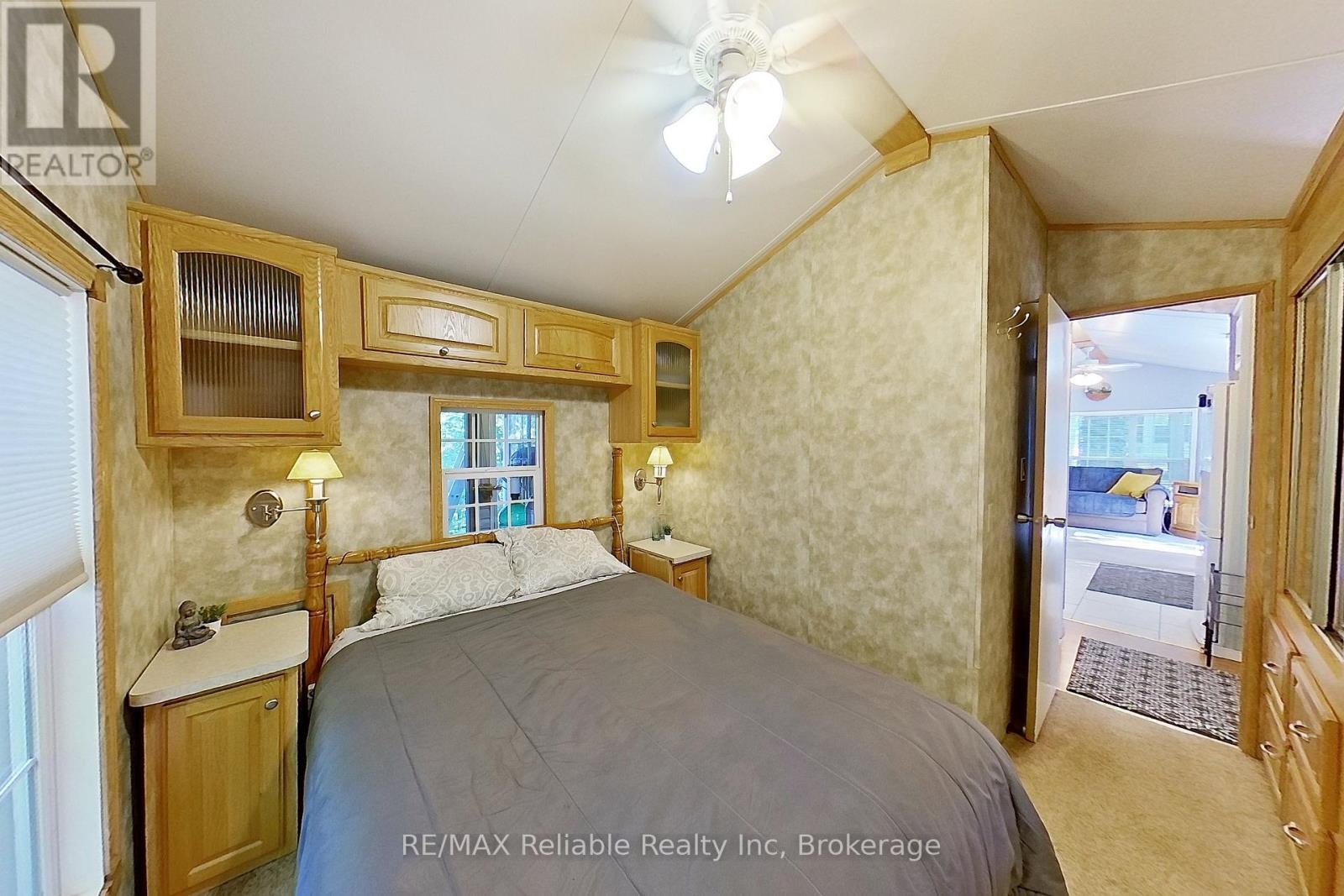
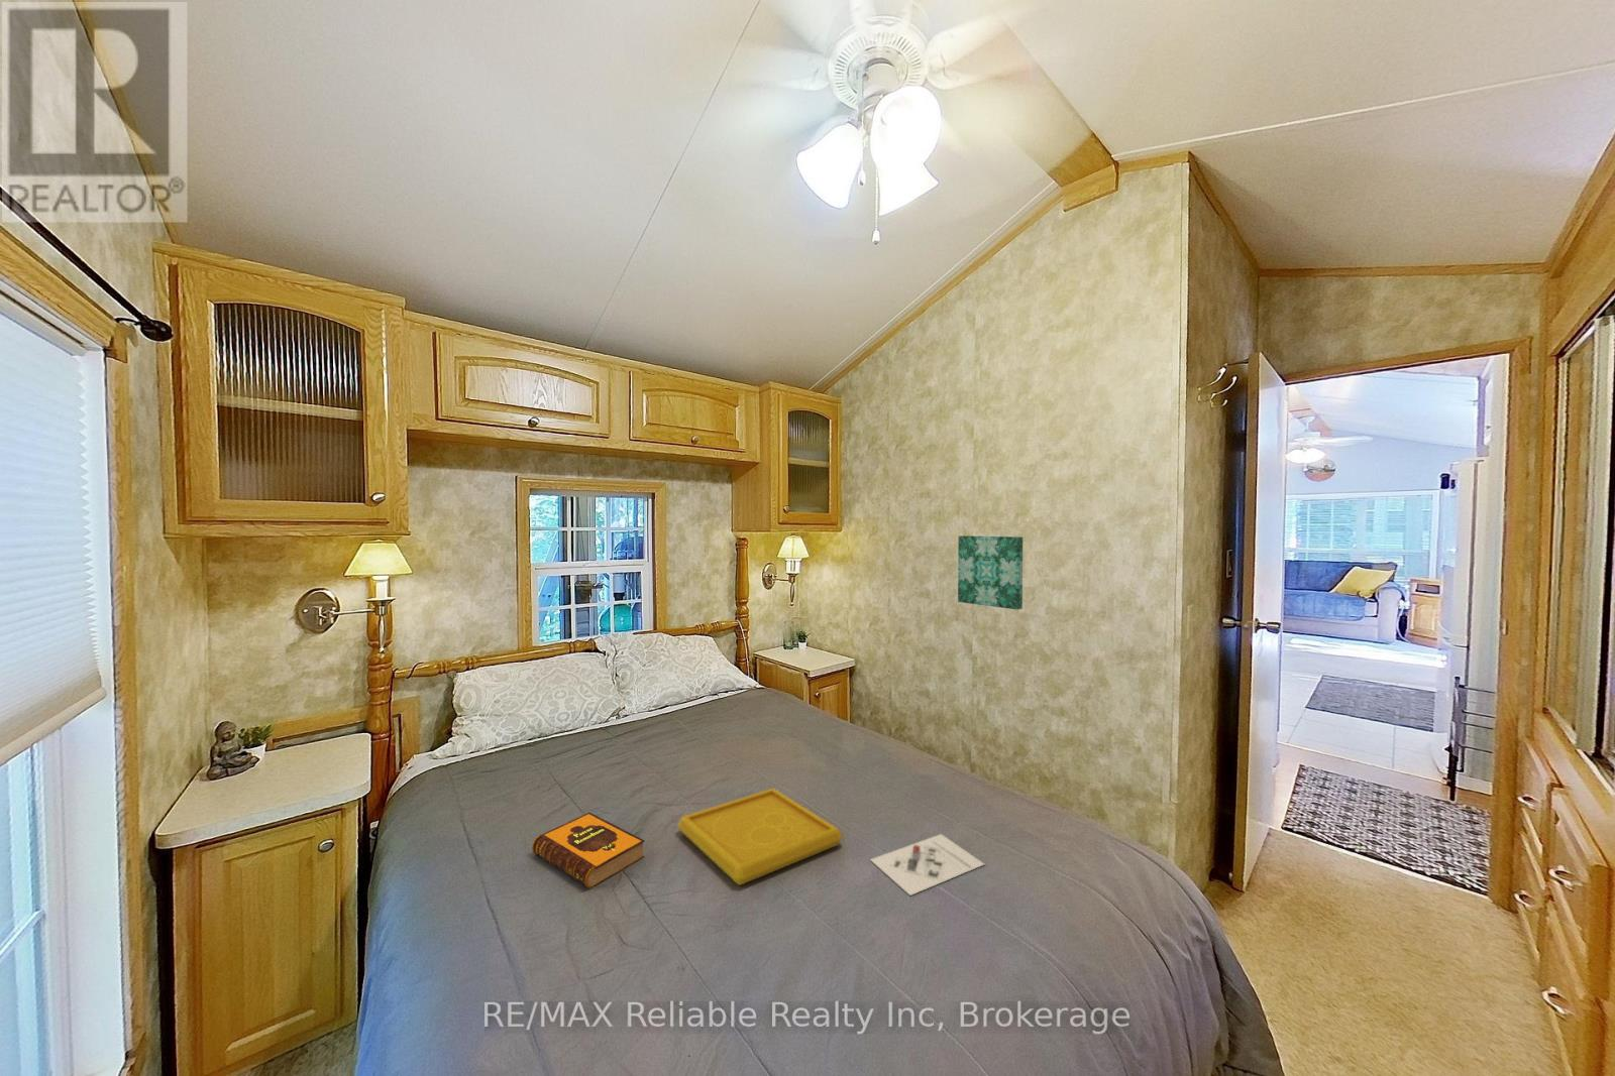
+ wall art (988, 570)
+ hardback book (588, 848)
+ architectural model (926, 857)
+ serving tray (758, 830)
